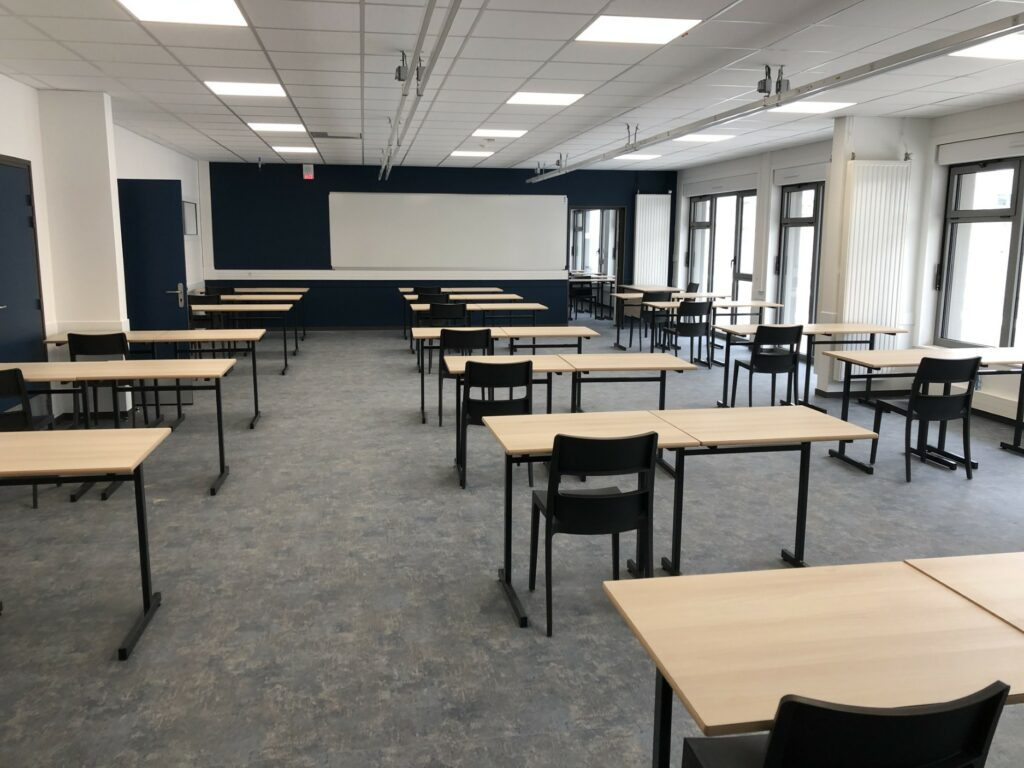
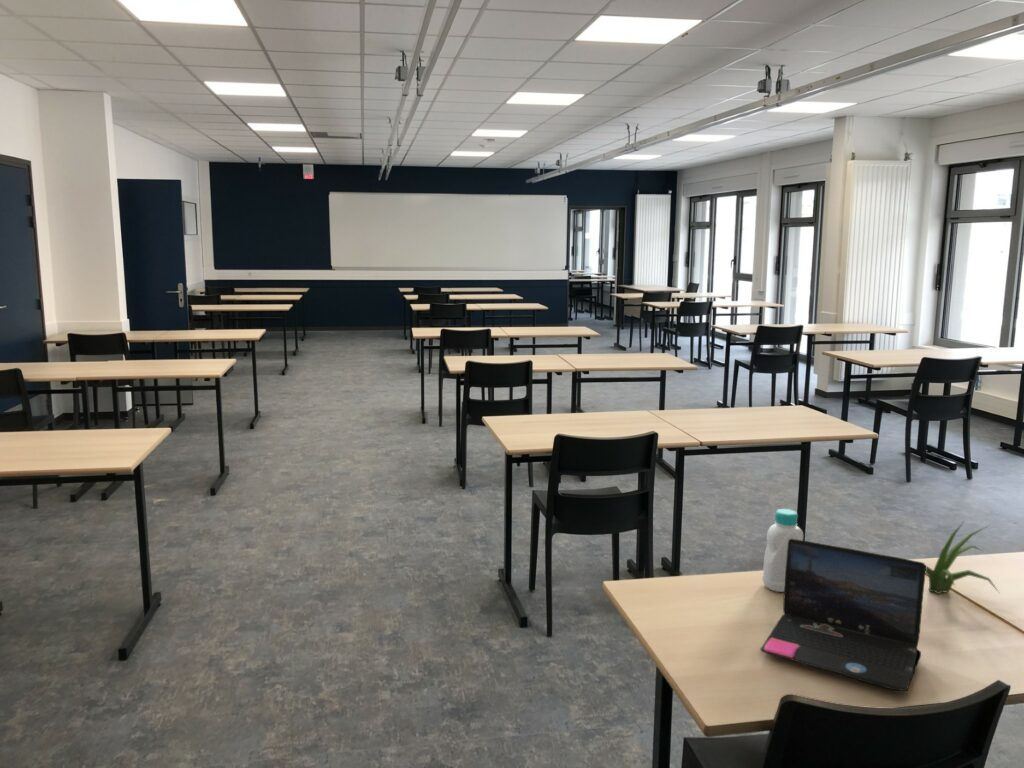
+ laptop (842, 609)
+ plant (960, 553)
+ bottle (784, 549)
